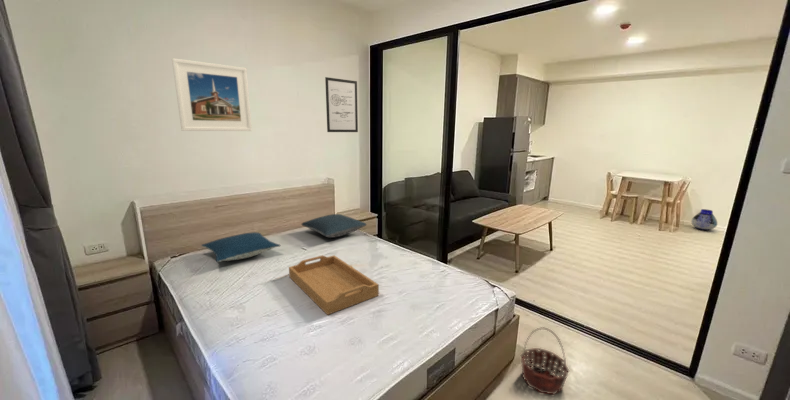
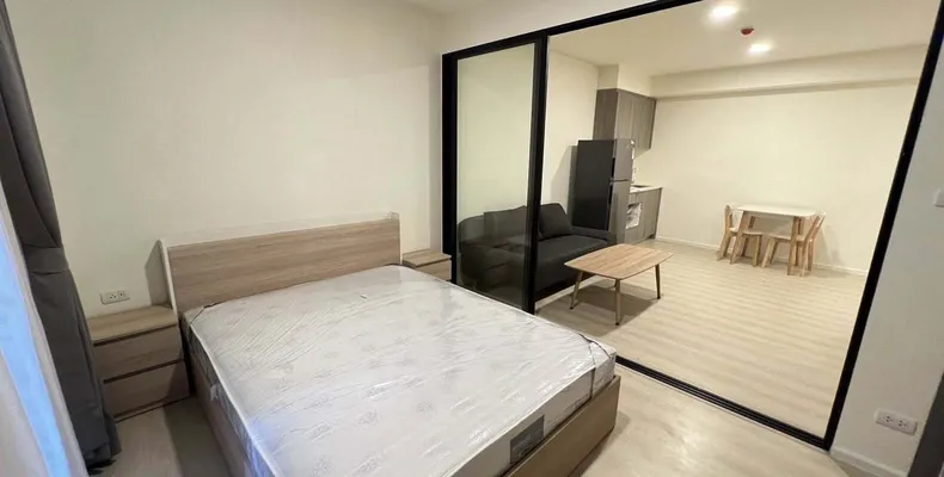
- pillow (240, 245)
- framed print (215, 98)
- serving tray (331, 278)
- vase (704, 219)
- wall art (342, 106)
- basket (545, 354)
- pillow (334, 224)
